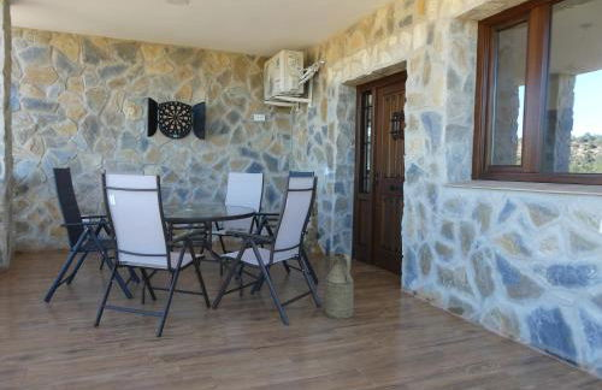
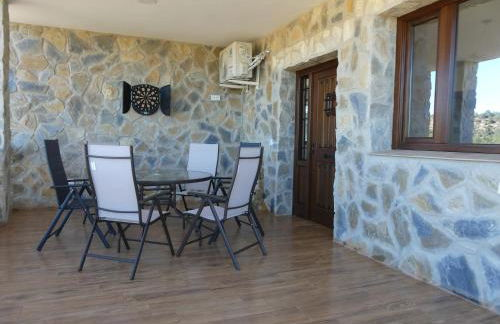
- watering can (337, 282)
